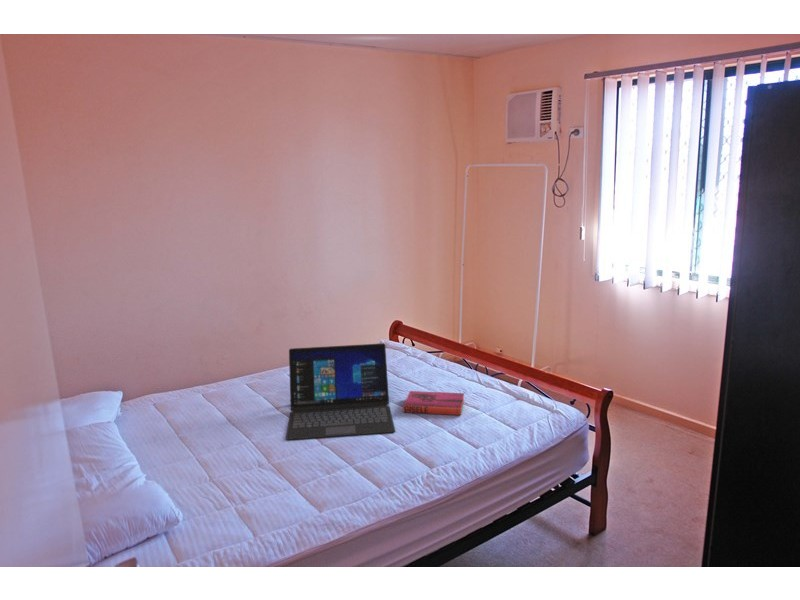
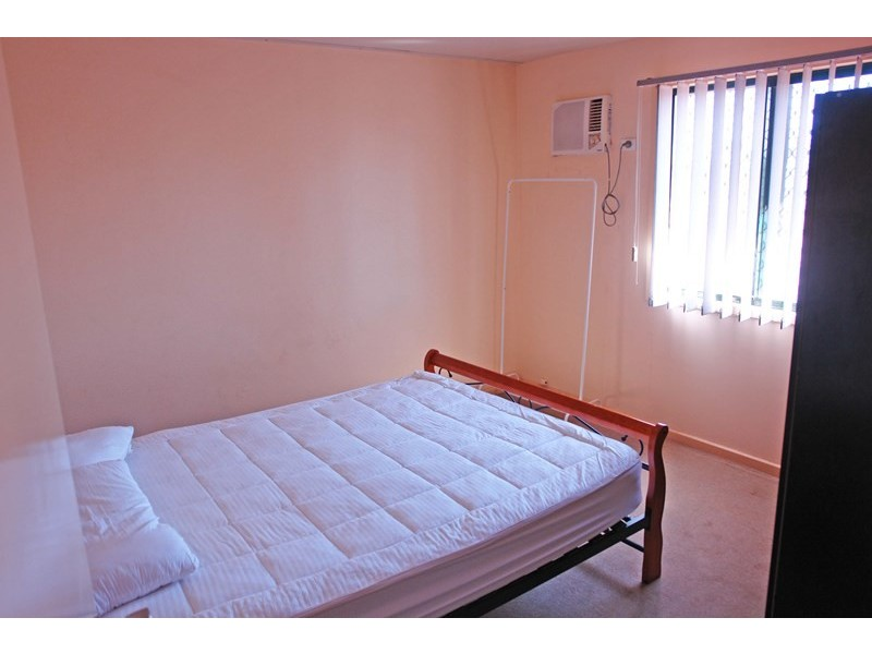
- laptop (339, 387)
- hardback book (434, 402)
